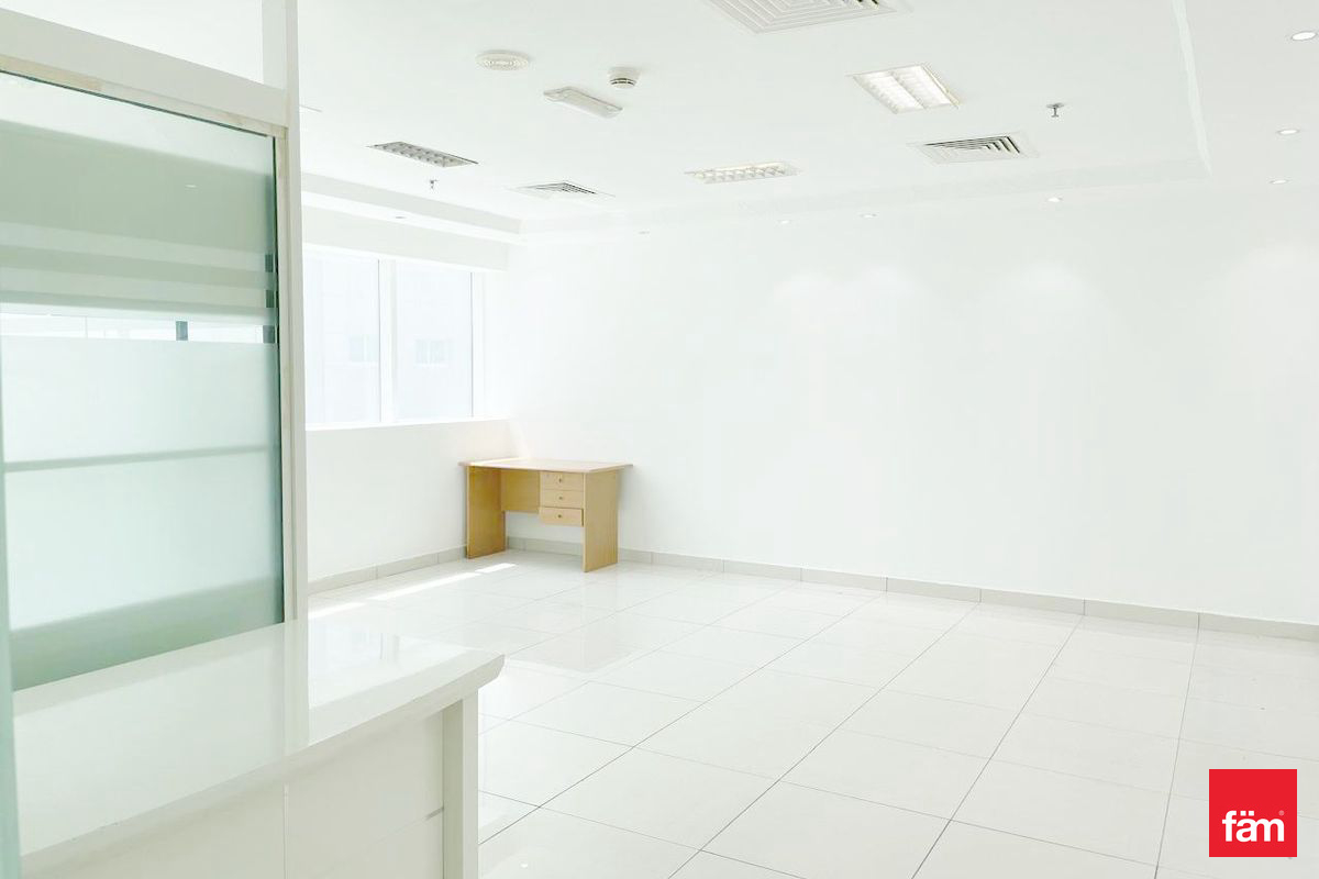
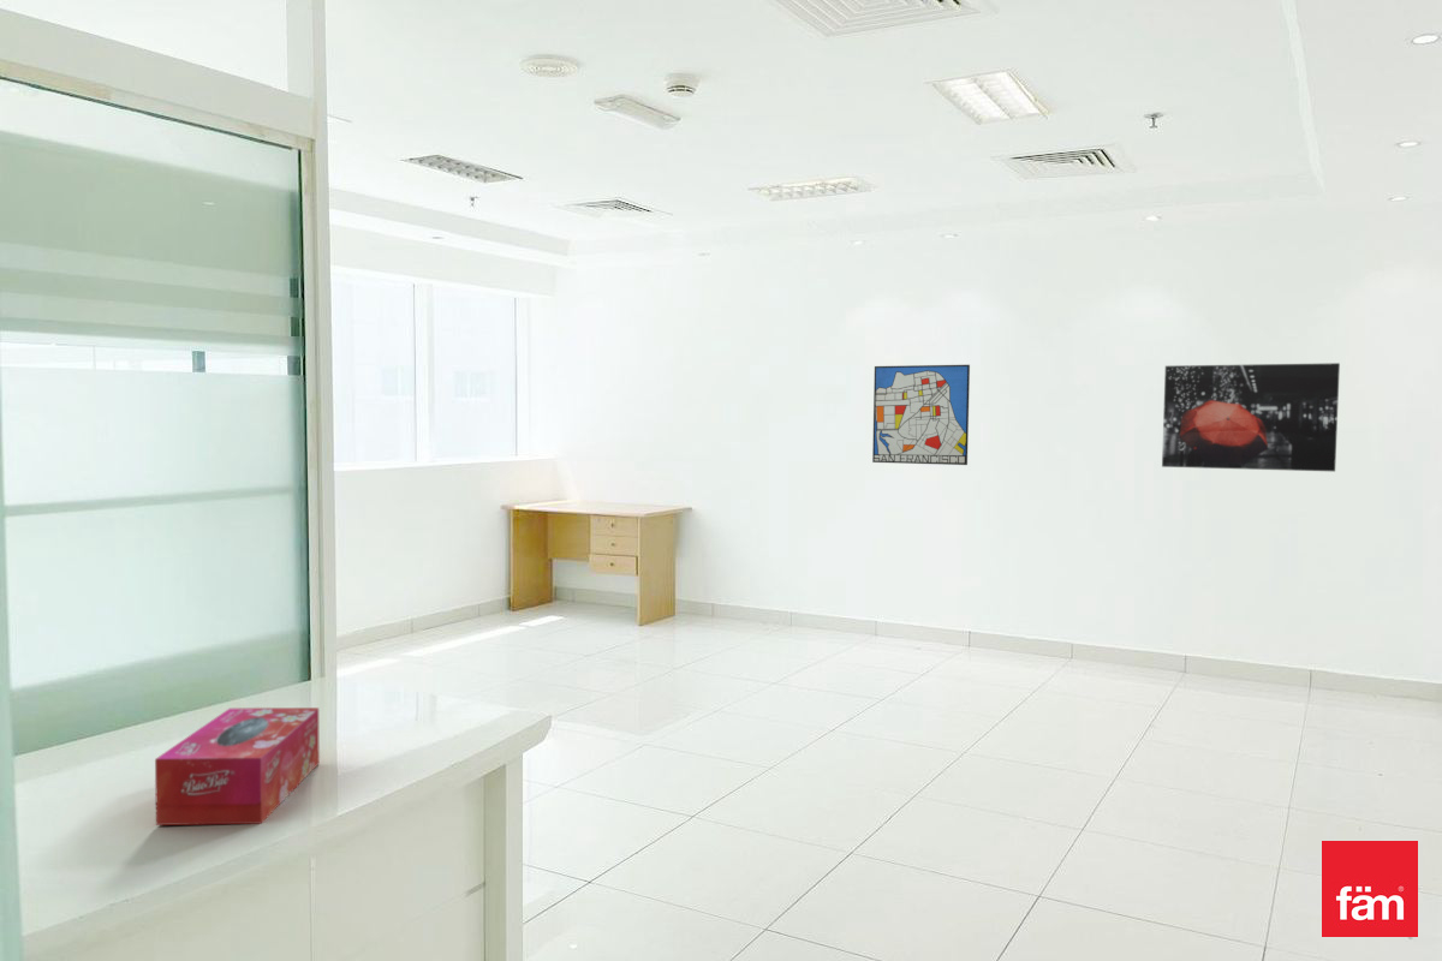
+ wall art (1247, 417)
+ wall art (919, 414)
+ tissue box (244, 760)
